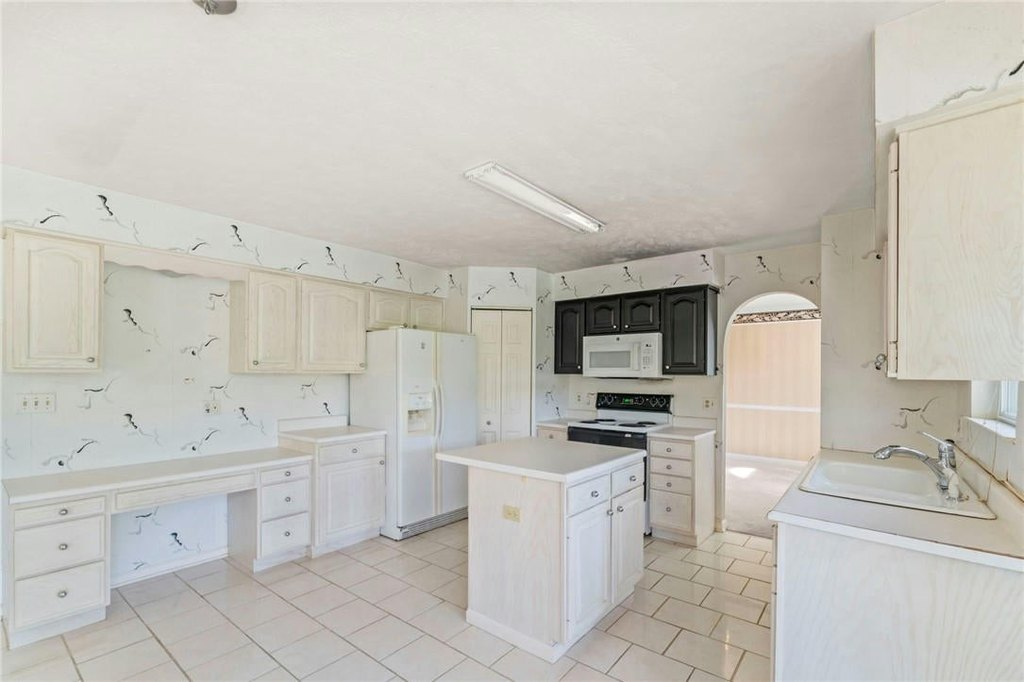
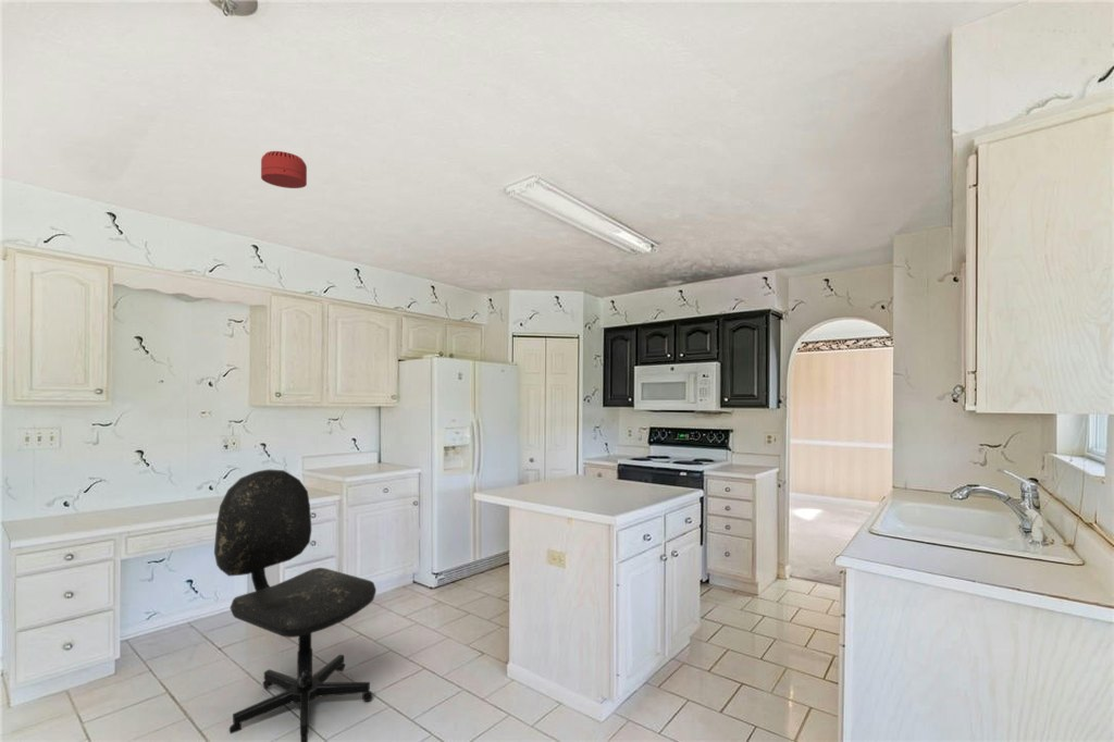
+ smoke detector (284, 169)
+ office chair (297, 588)
